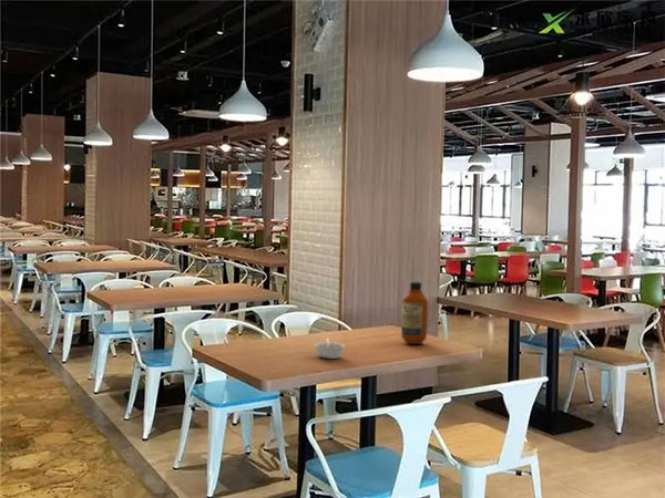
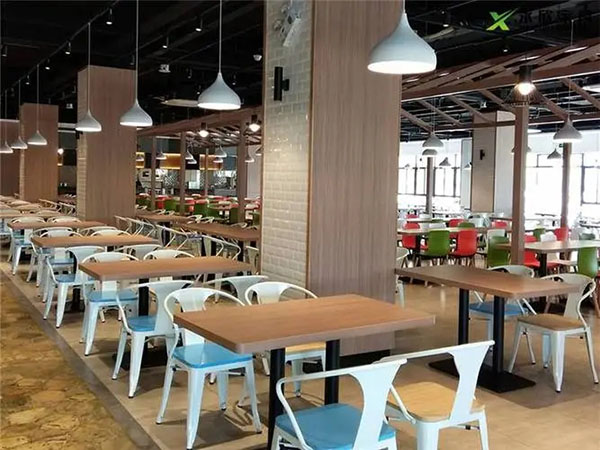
- legume (328, 349)
- bottle (415, 312)
